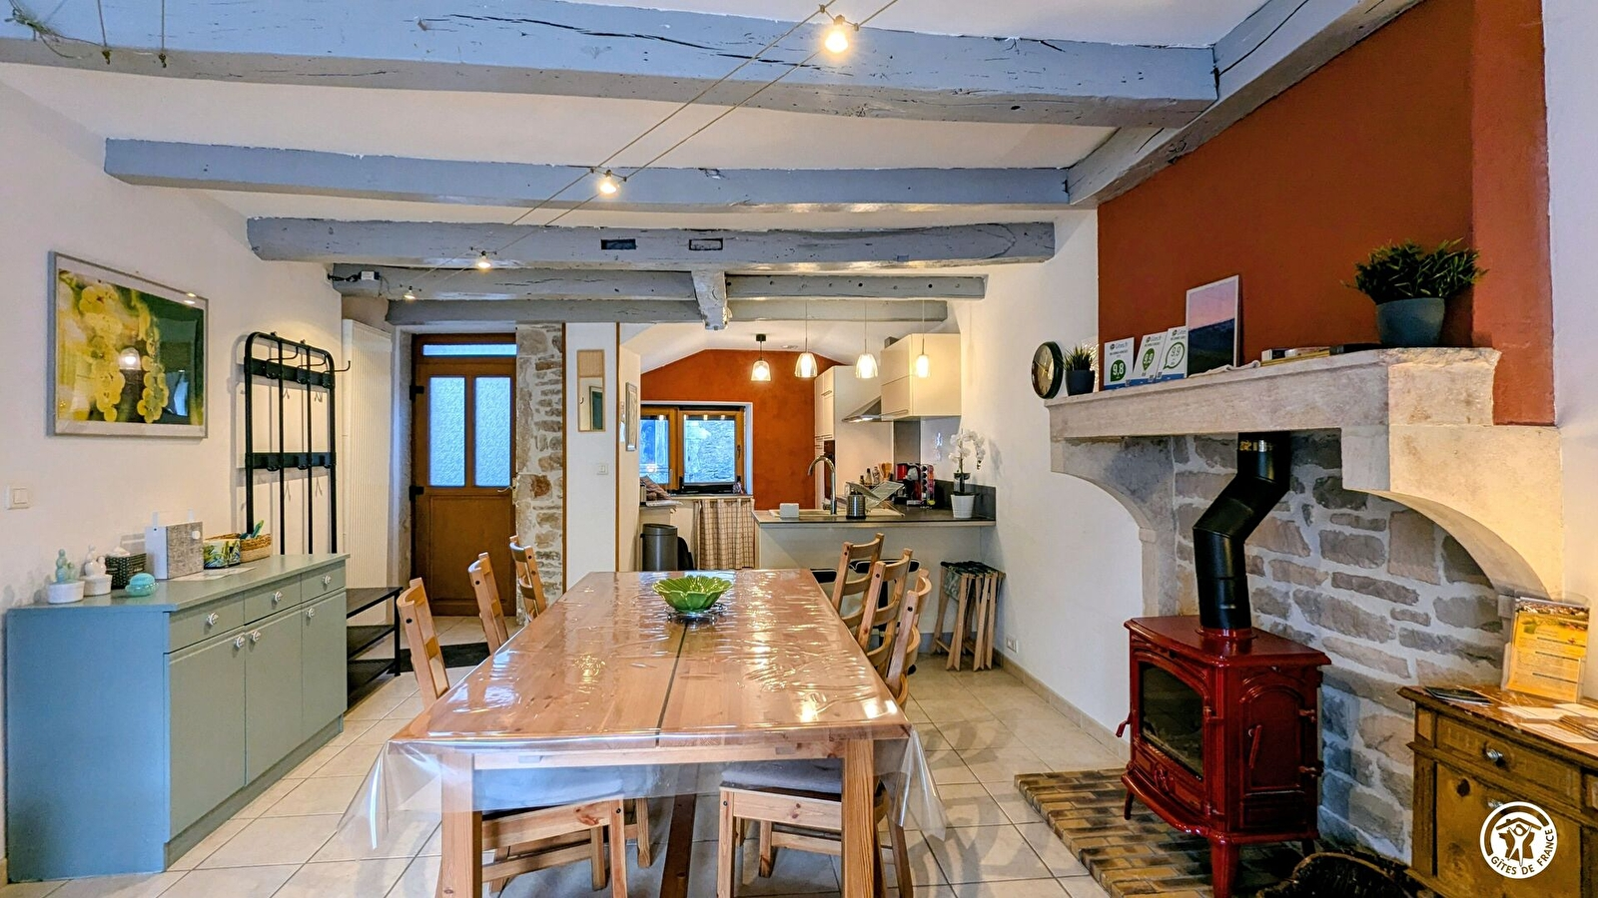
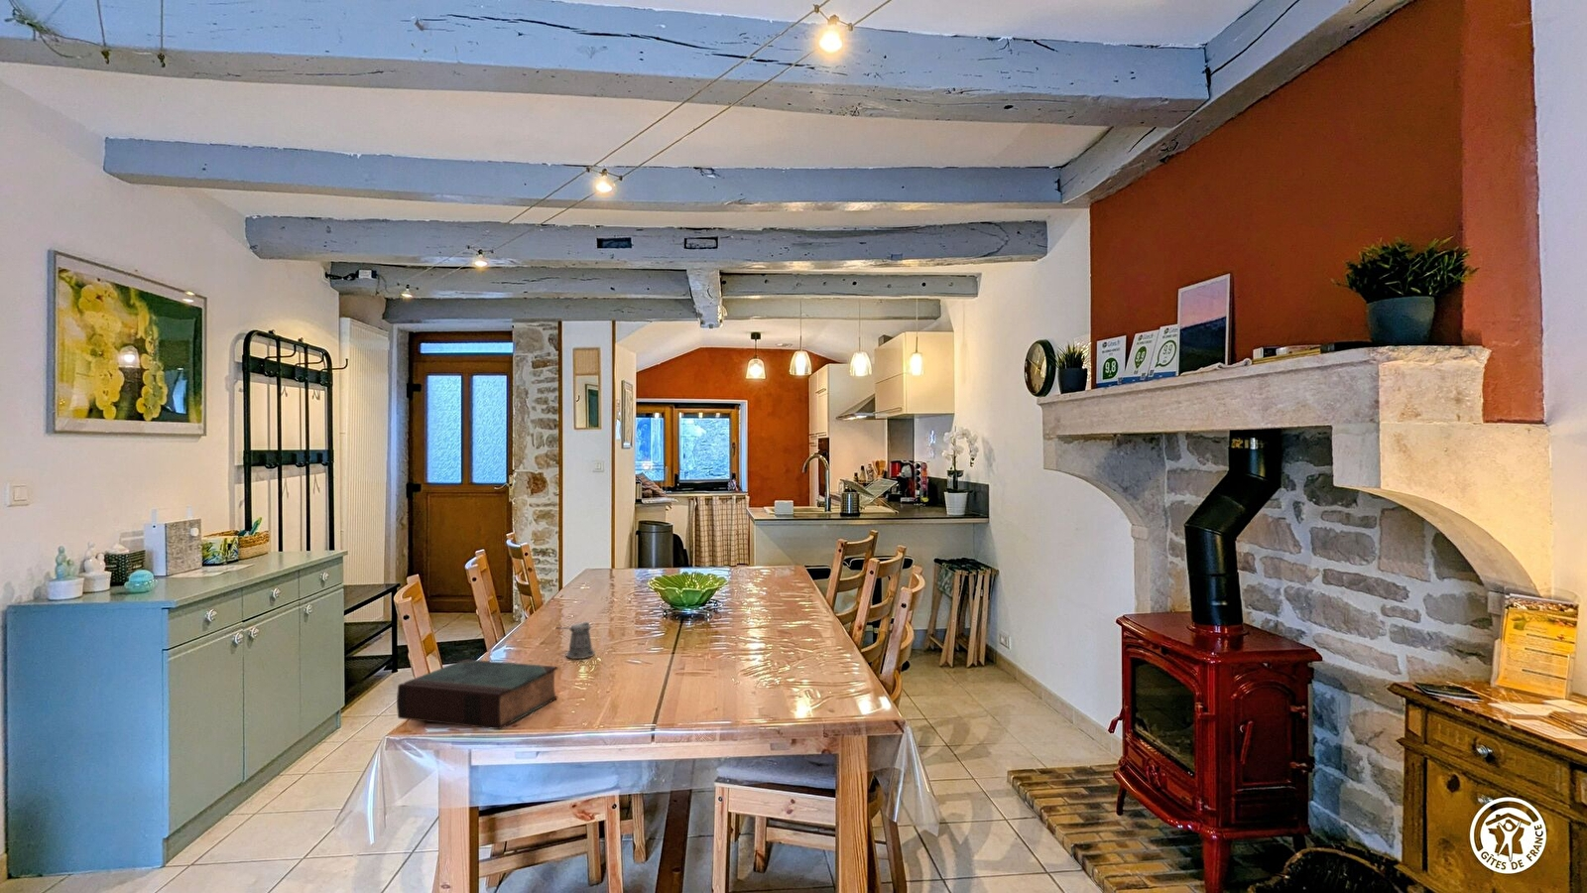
+ pepper shaker (578, 638)
+ book (480, 691)
